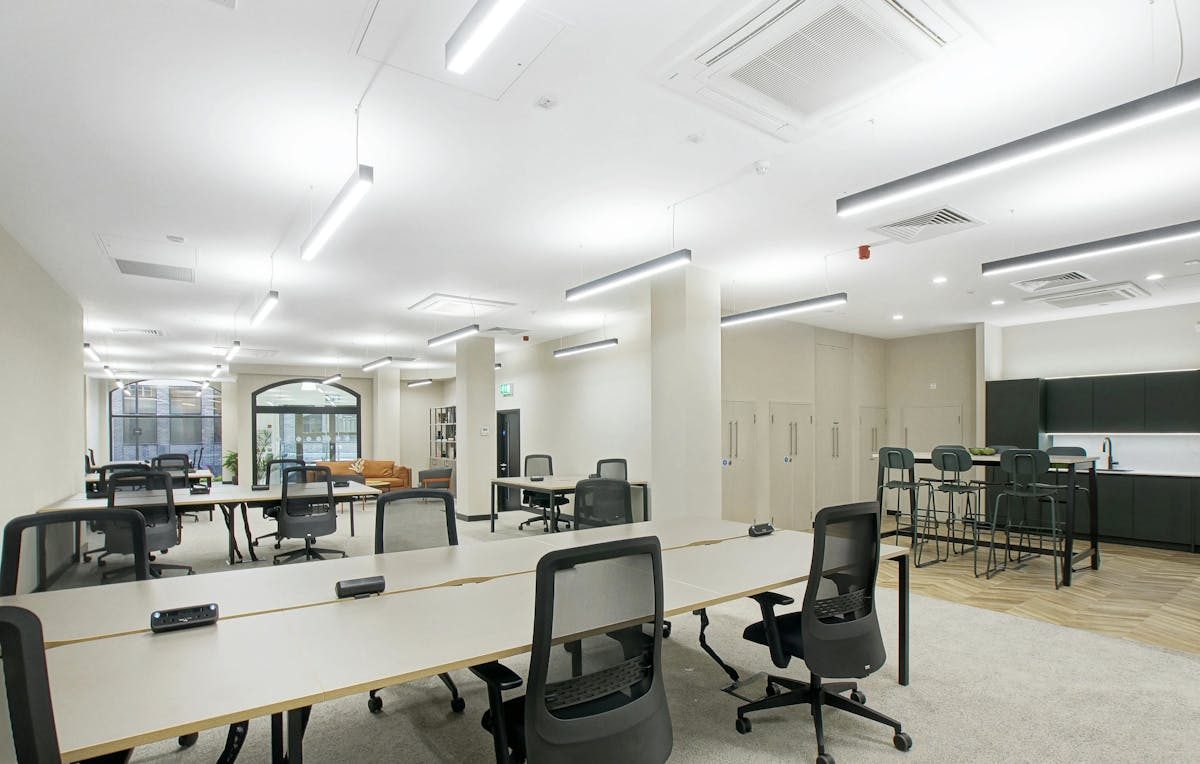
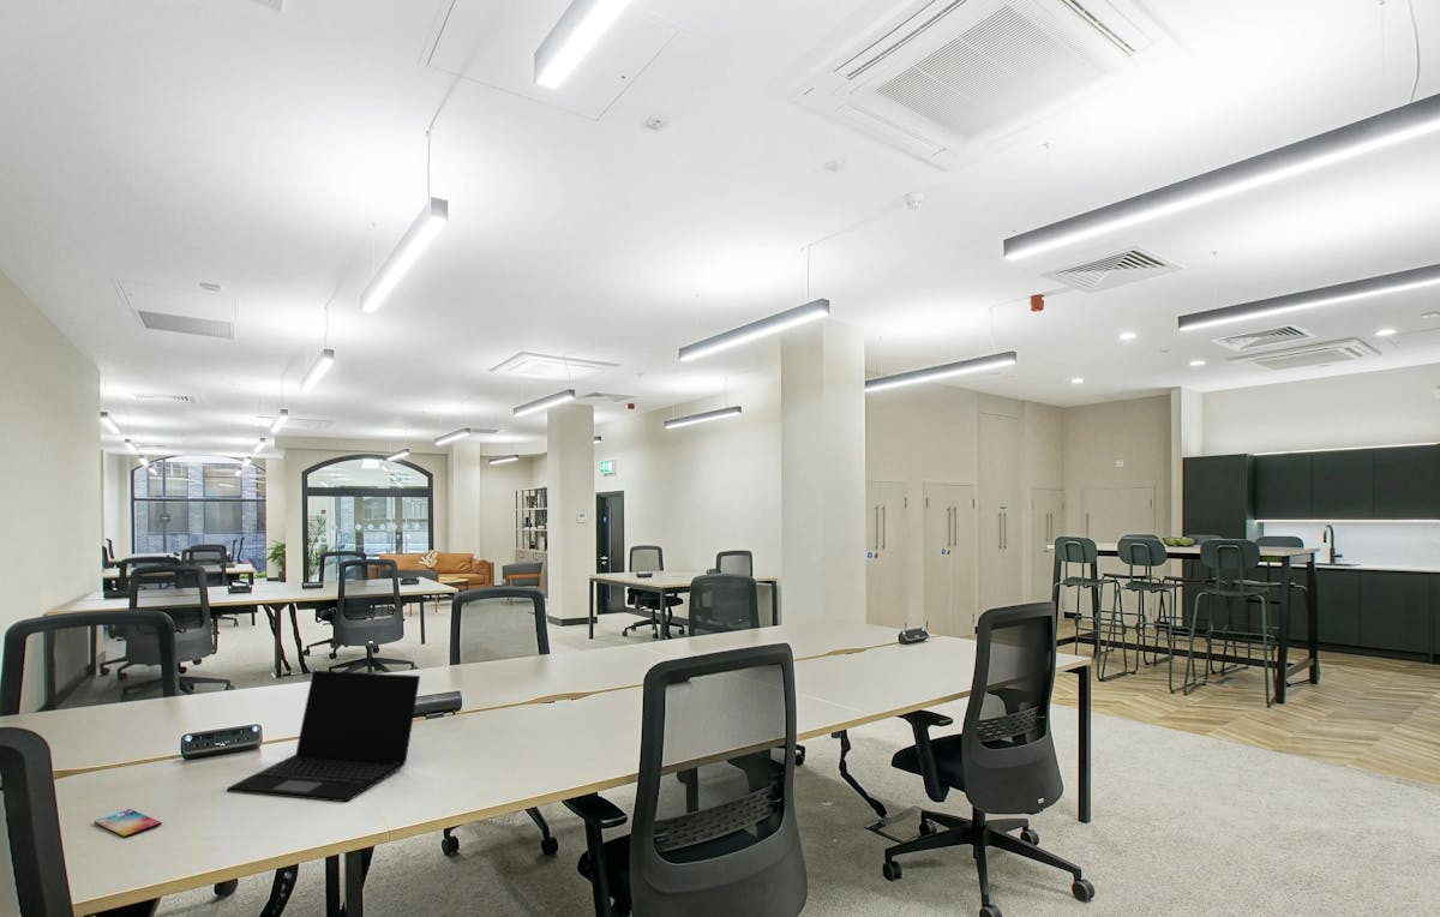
+ laptop (329, 730)
+ smartphone (127, 822)
